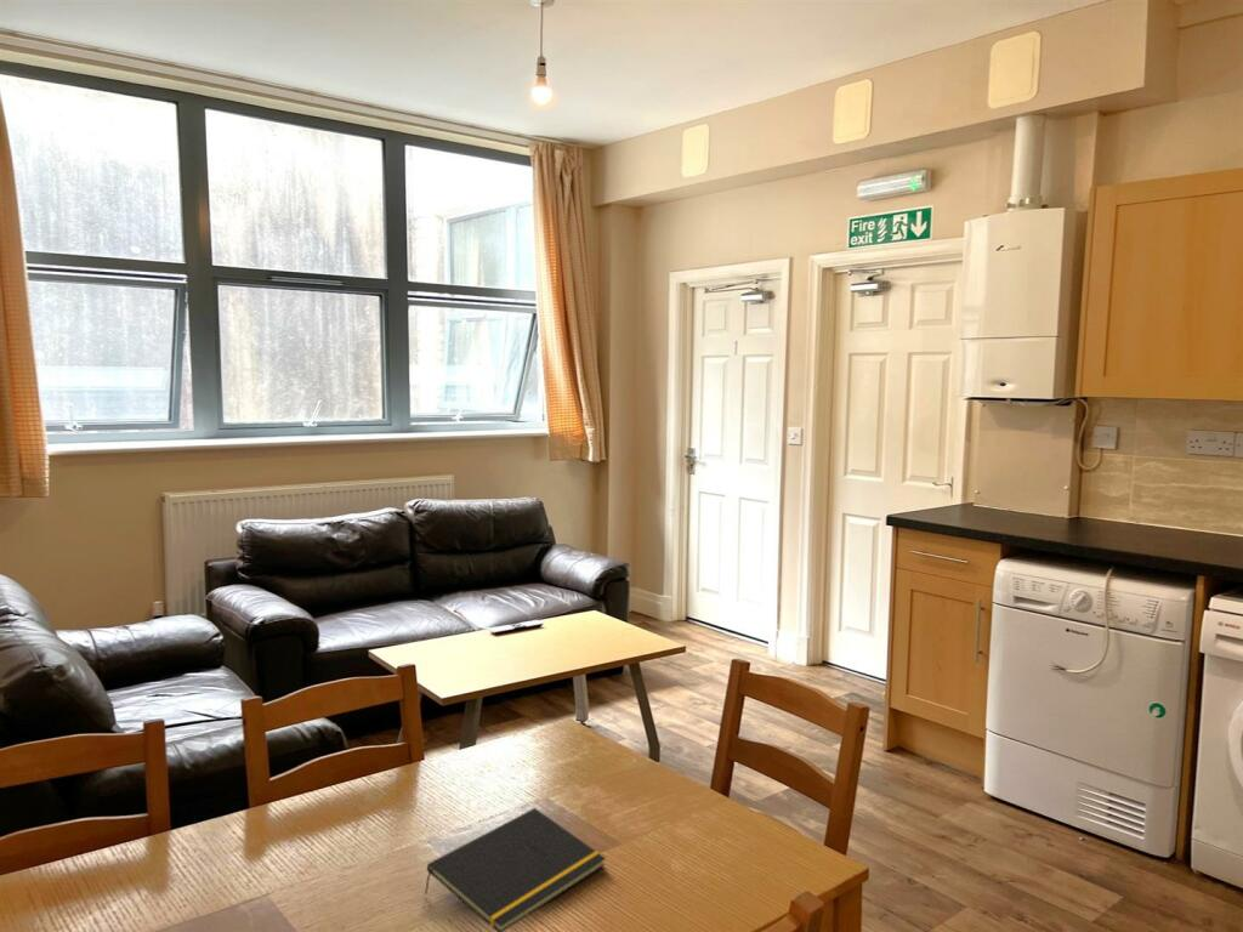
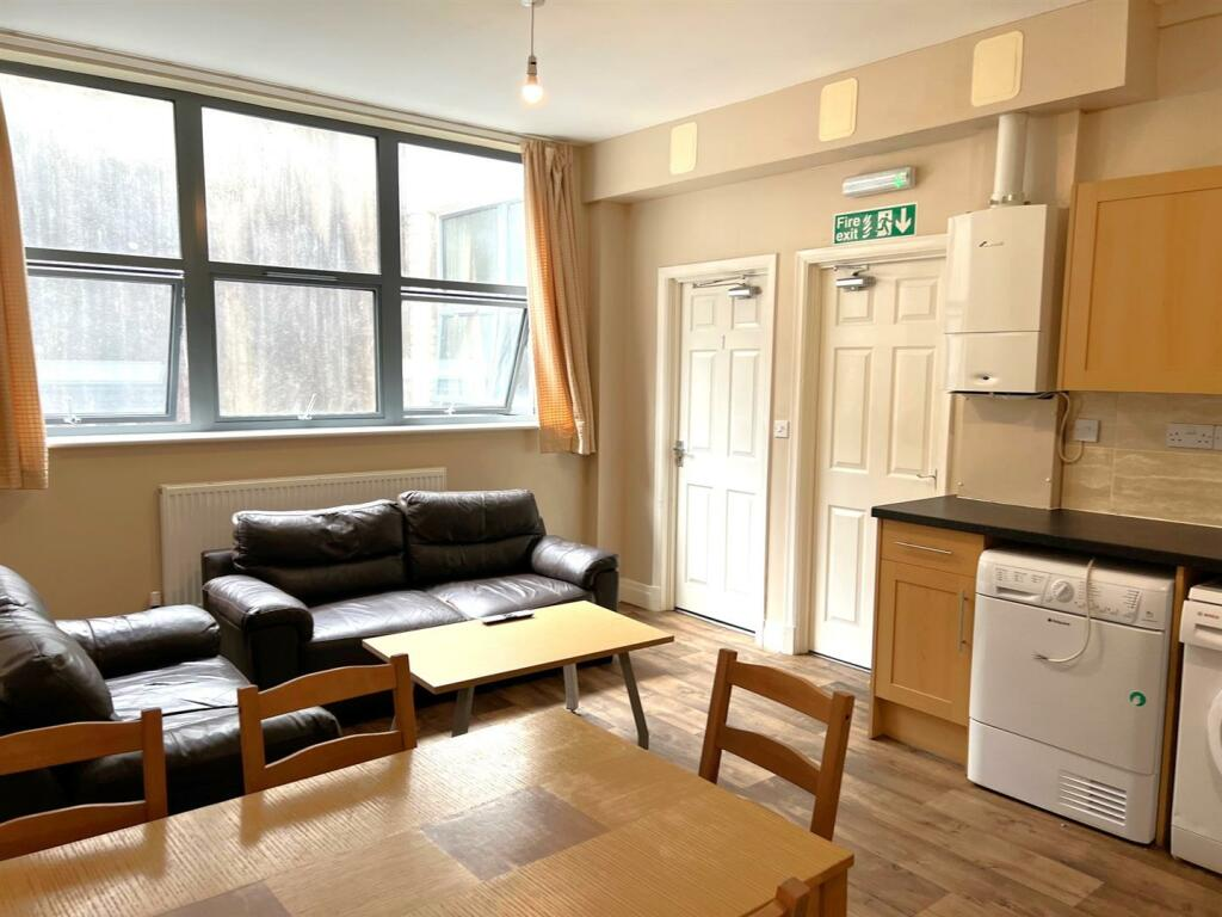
- notepad (518, 864)
